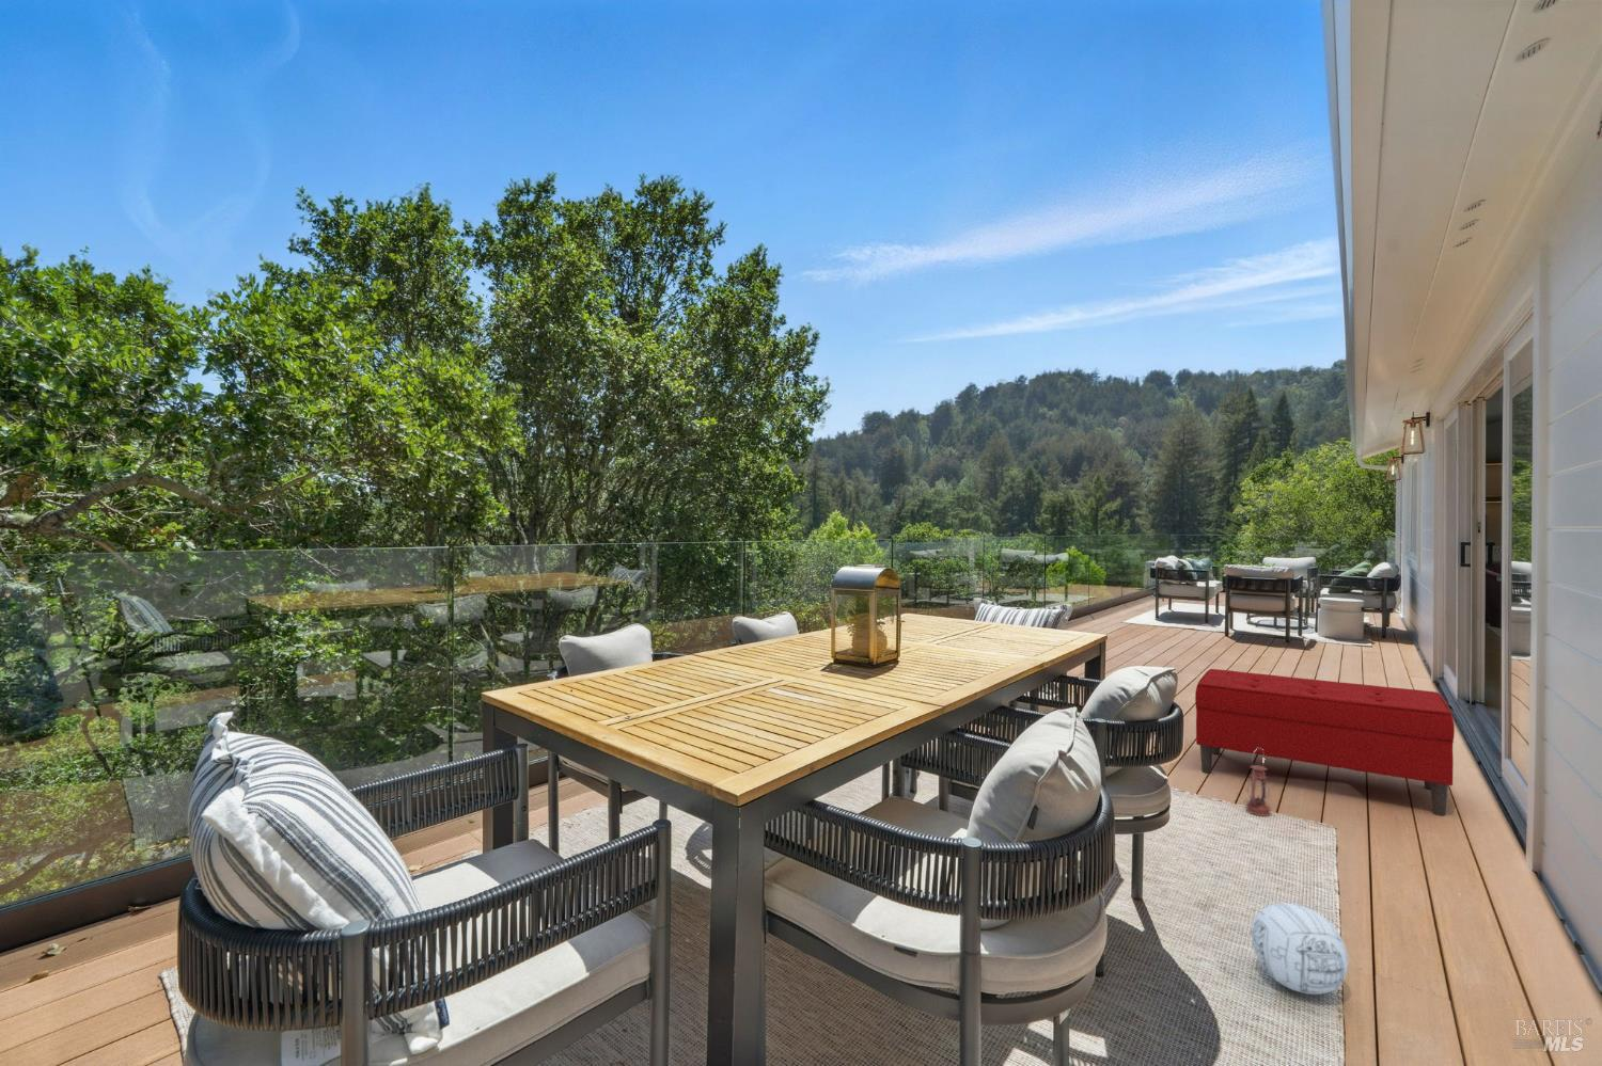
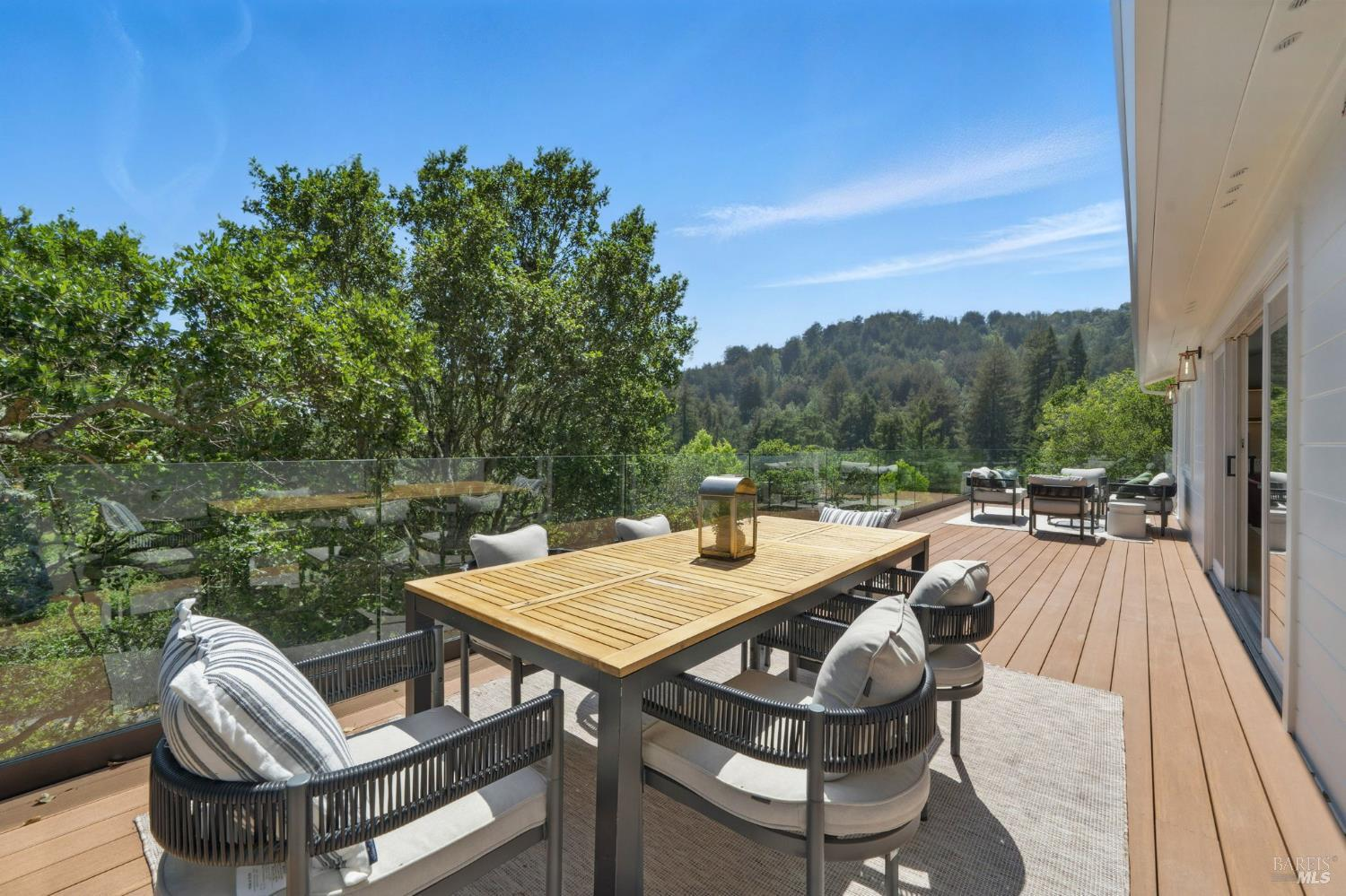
- ball (1297, 947)
- bench (1314, 733)
- lantern (1258, 778)
